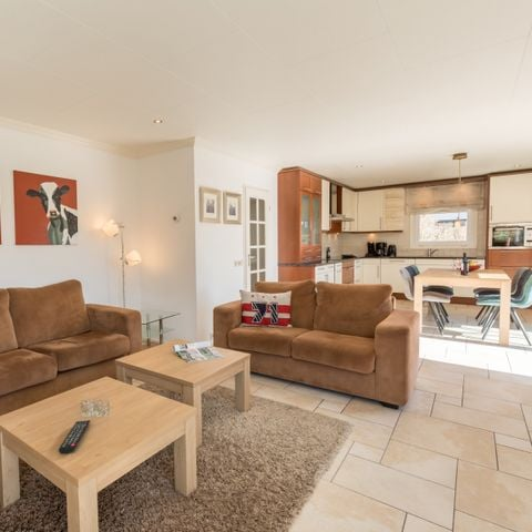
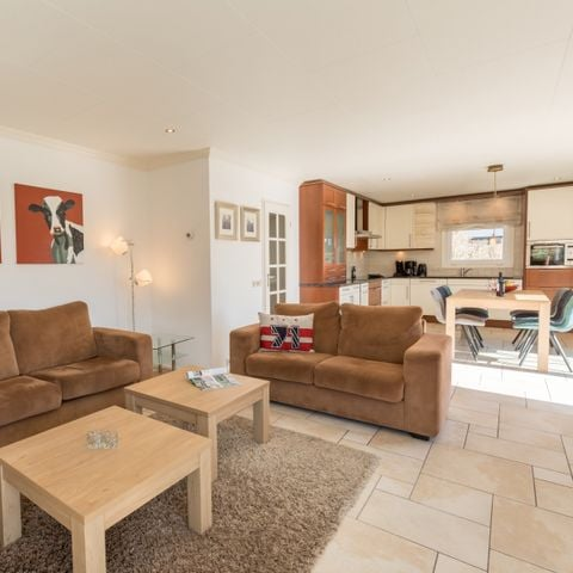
- remote control (75, 434)
